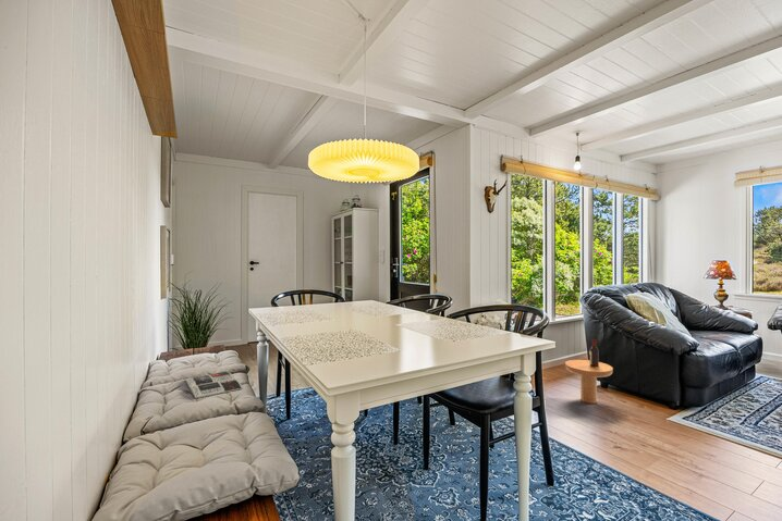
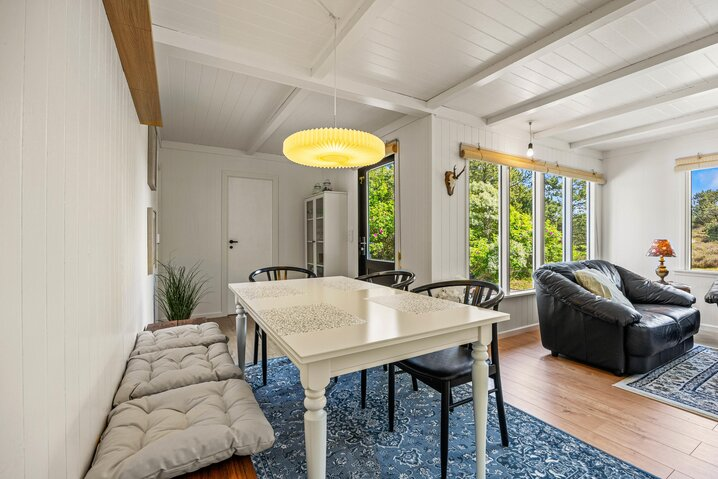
- side table (588, 369)
- magazine (212, 382)
